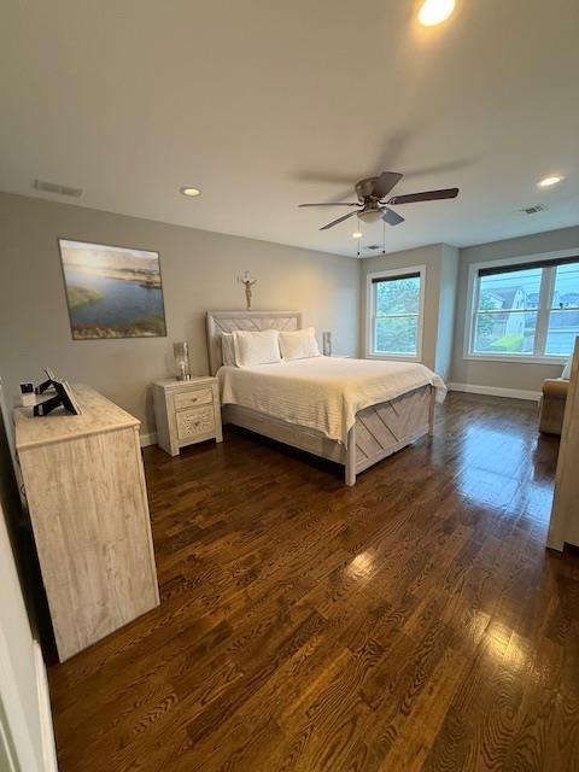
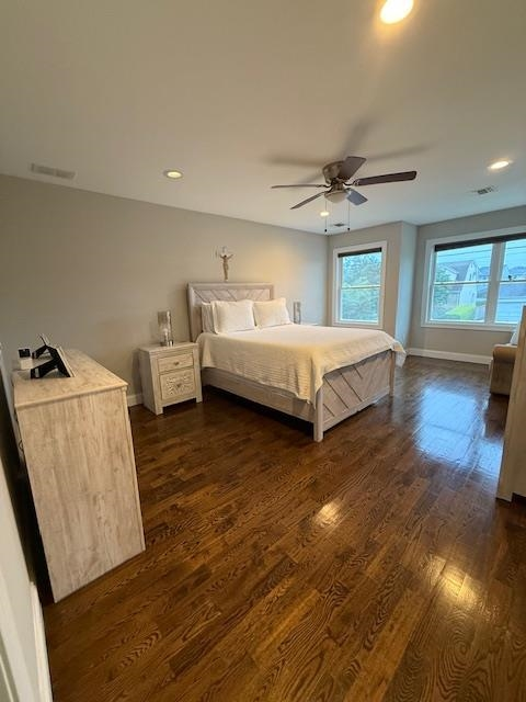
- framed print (118, 293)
